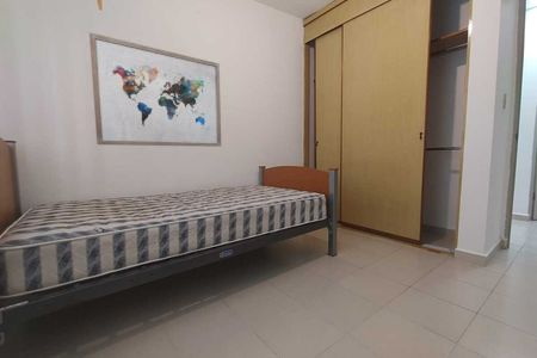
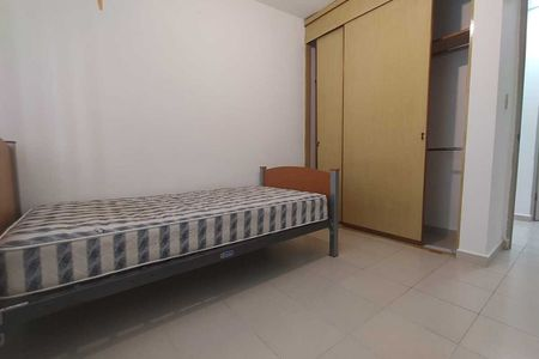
- wall art (166, 98)
